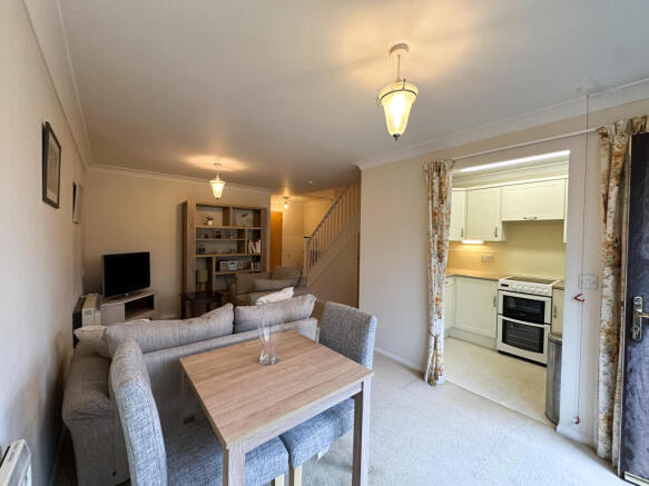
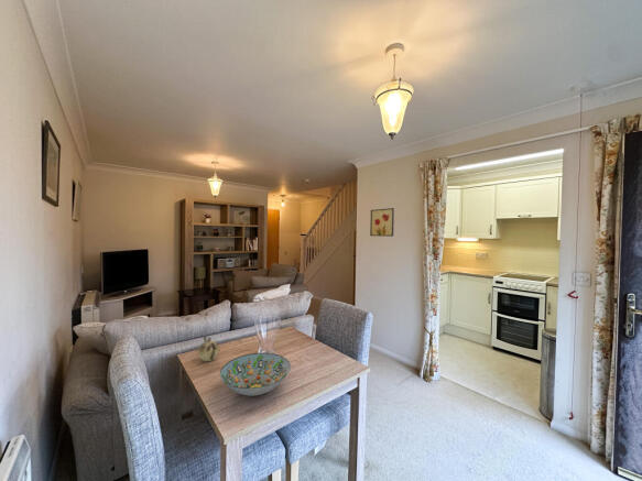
+ teapot (208, 347)
+ decorative bowl (255, 378)
+ wall art (381, 222)
